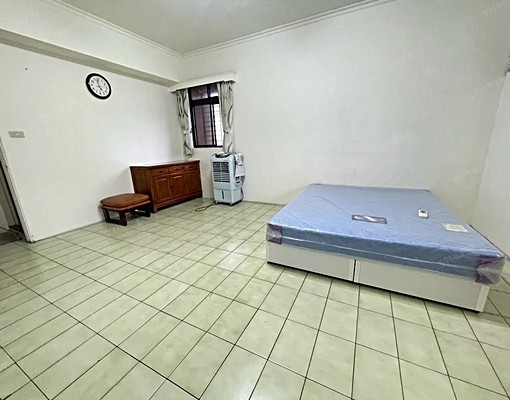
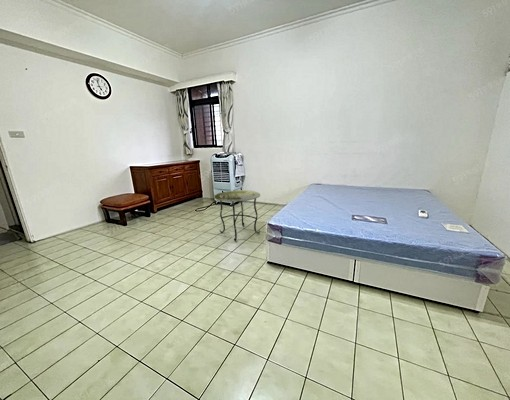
+ side table (238, 214)
